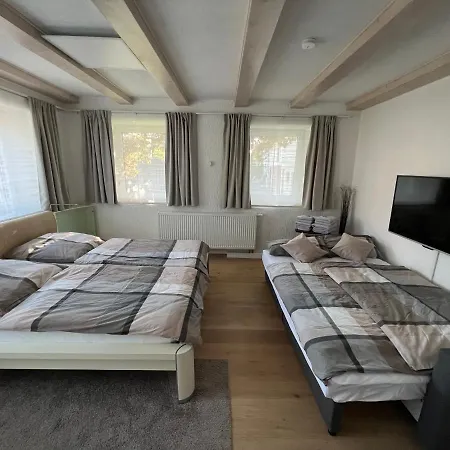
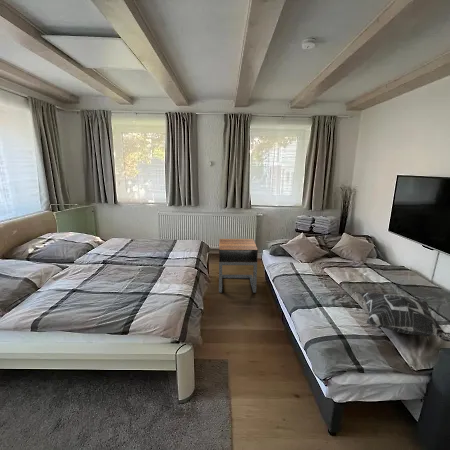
+ nightstand (236, 264)
+ decorative pillow (401, 313)
